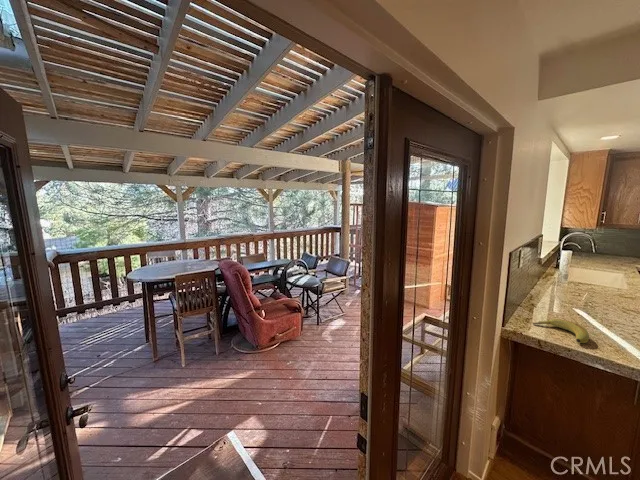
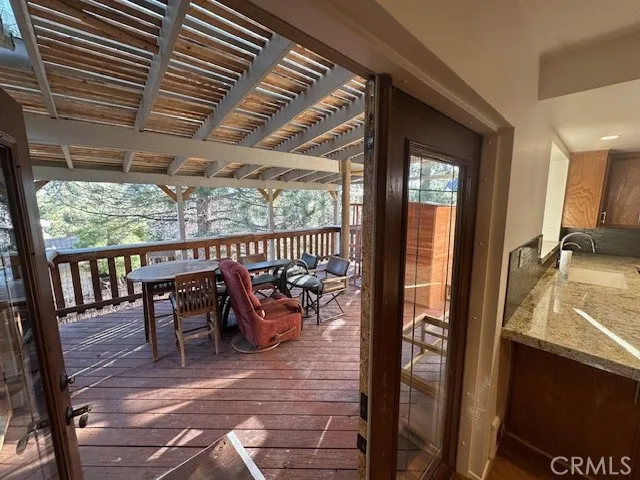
- banana (560, 327)
